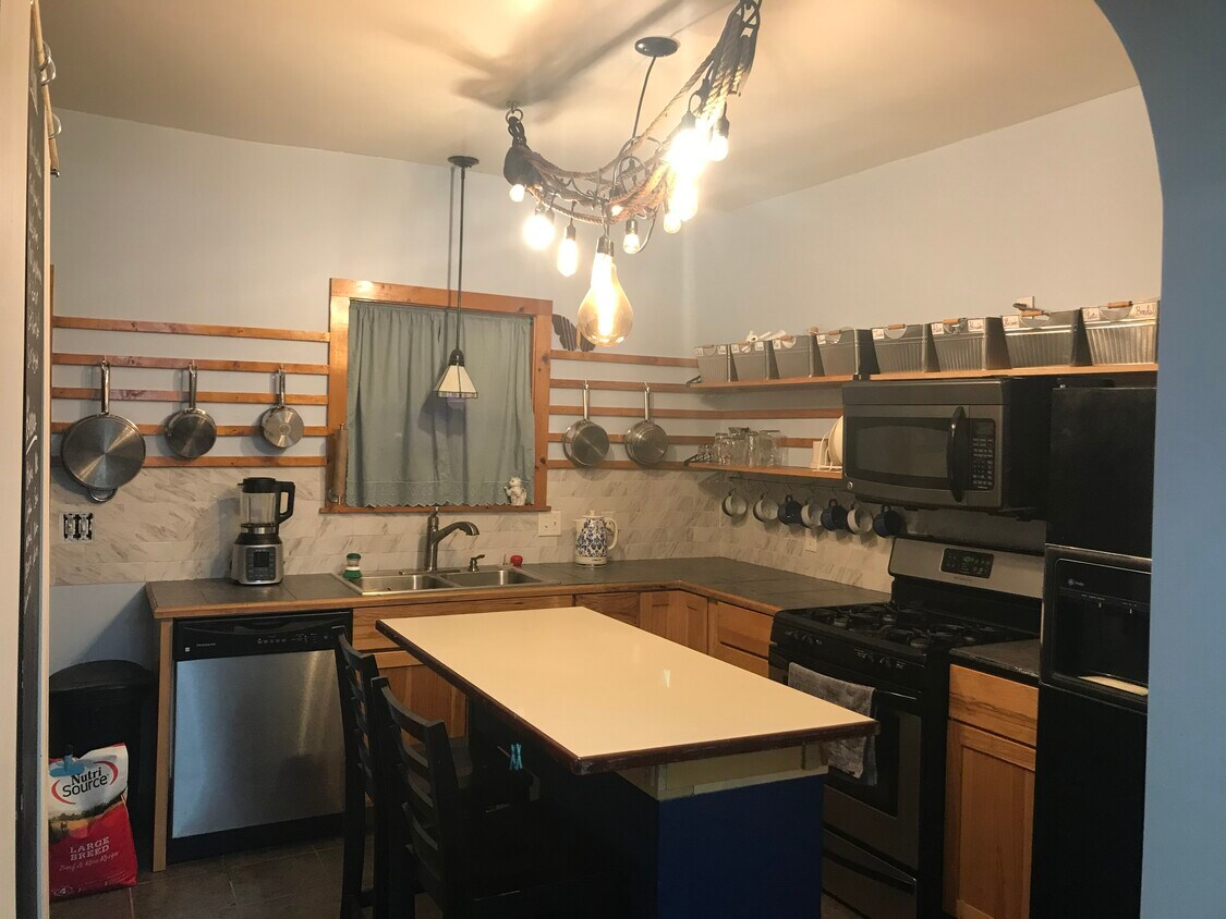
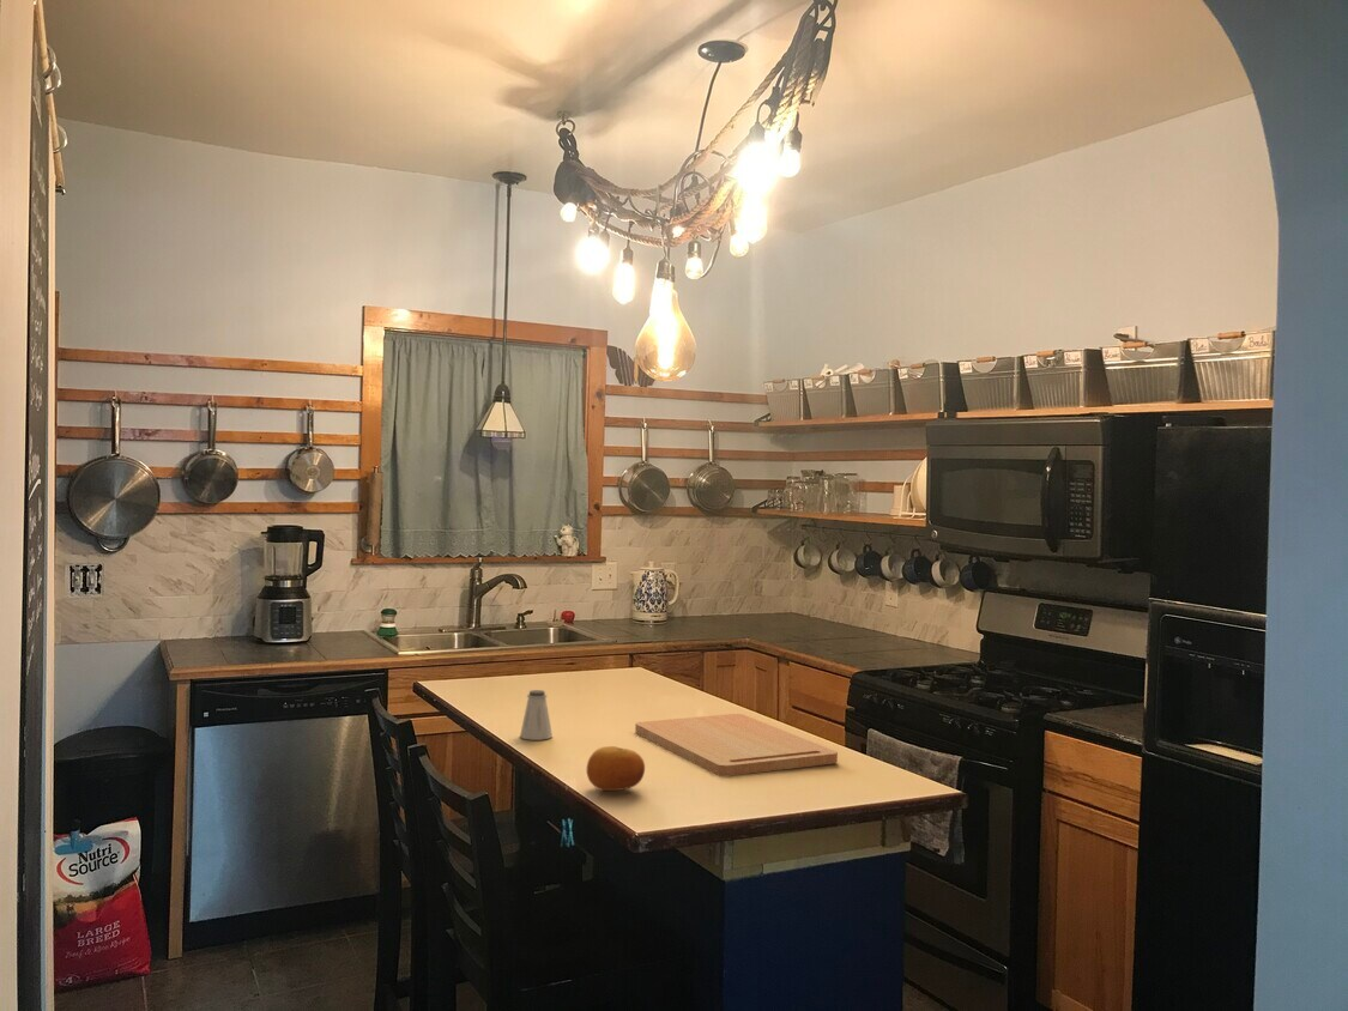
+ fruit (615, 768)
+ saltshaker (536, 713)
+ cutting board (731, 741)
